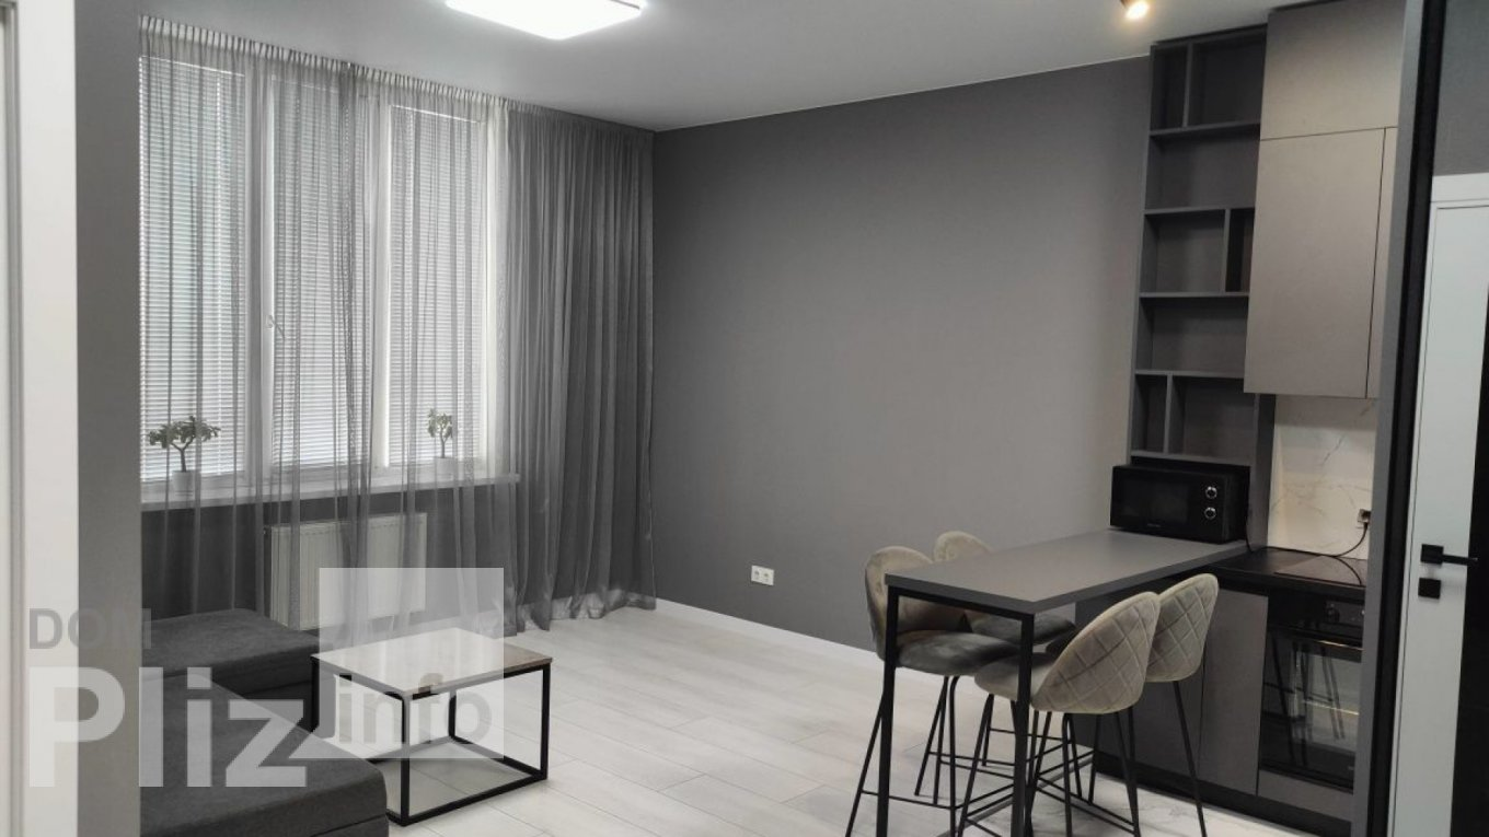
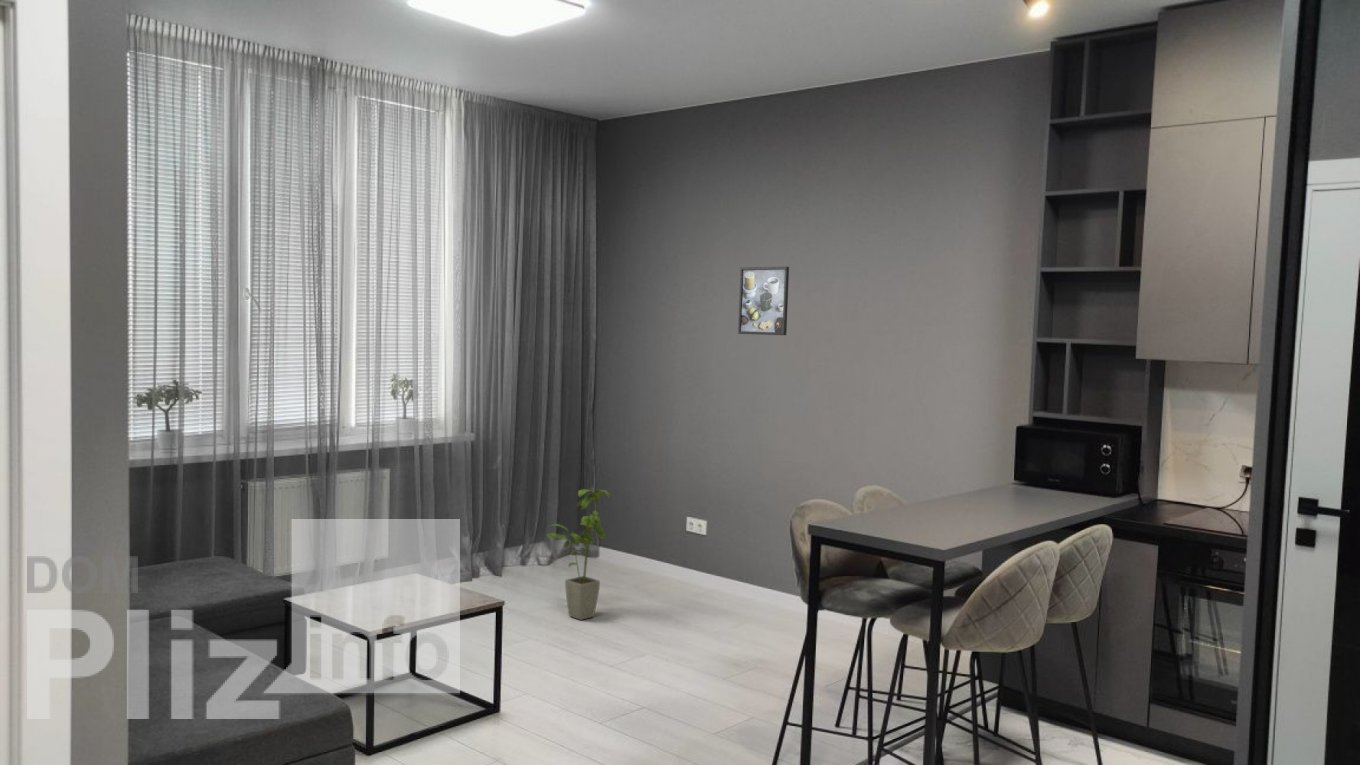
+ house plant (585, 551)
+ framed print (763, 300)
